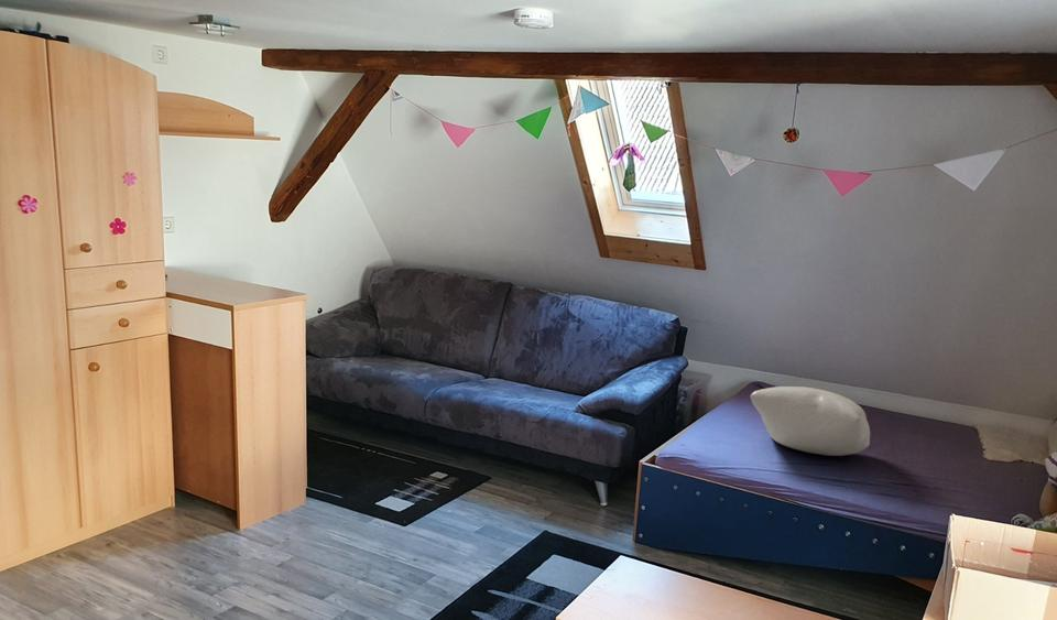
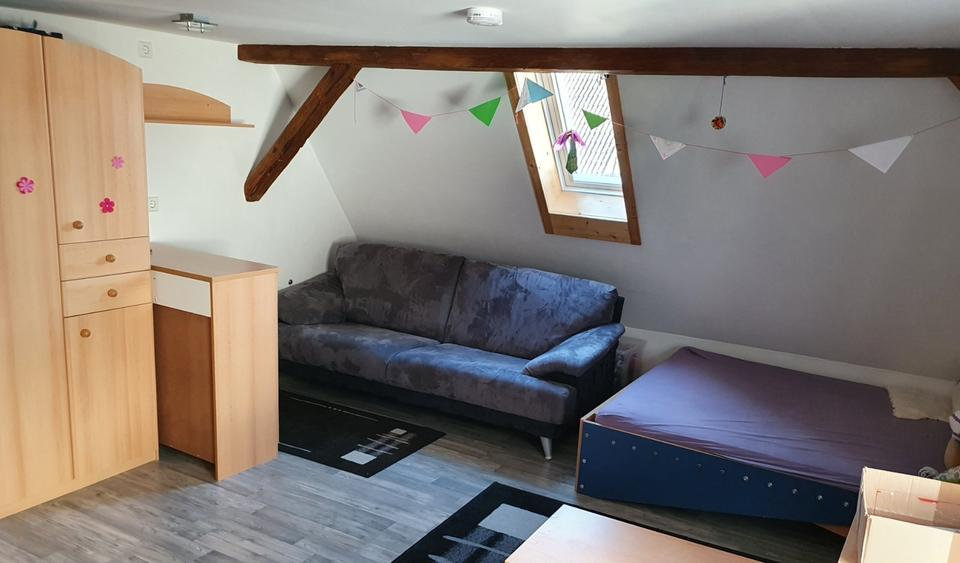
- pillow (811, 420)
